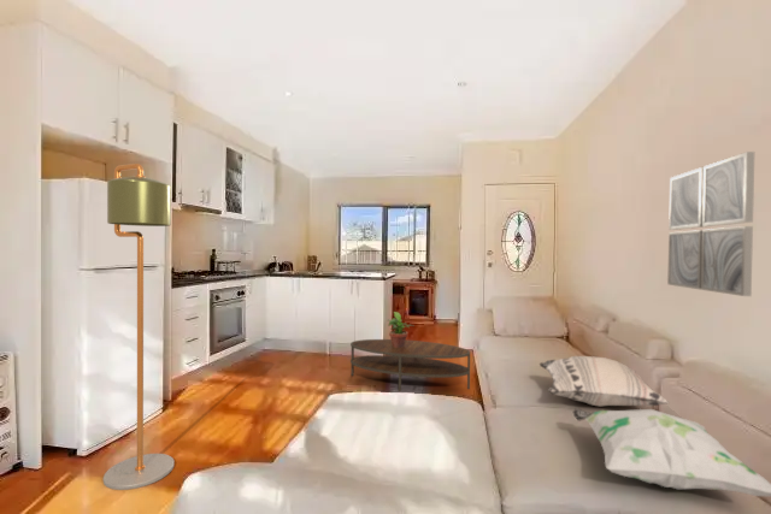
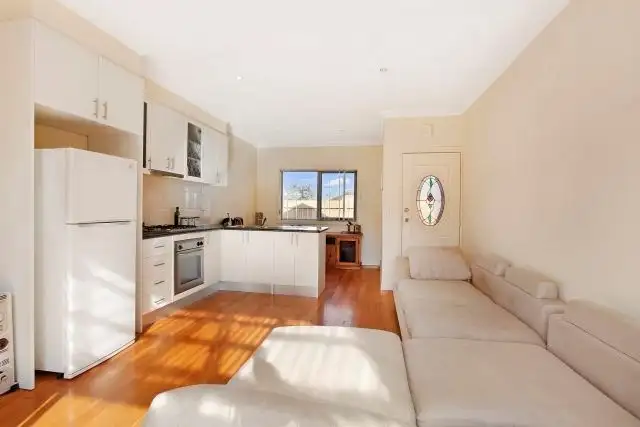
- decorative pillow (594, 379)
- floor lamp (137, 318)
- coffee table (407, 364)
- potted plant (399, 330)
- decorative pillow (655, 443)
- wall art (704, 226)
